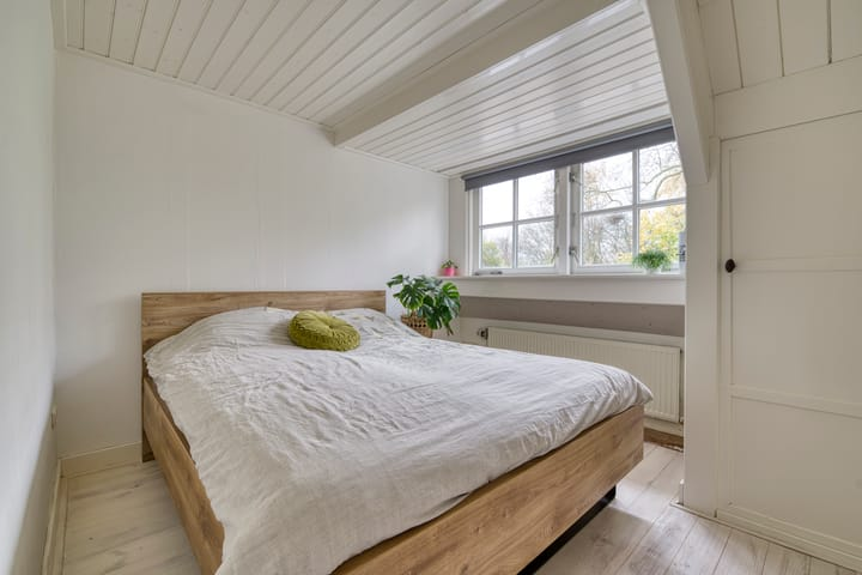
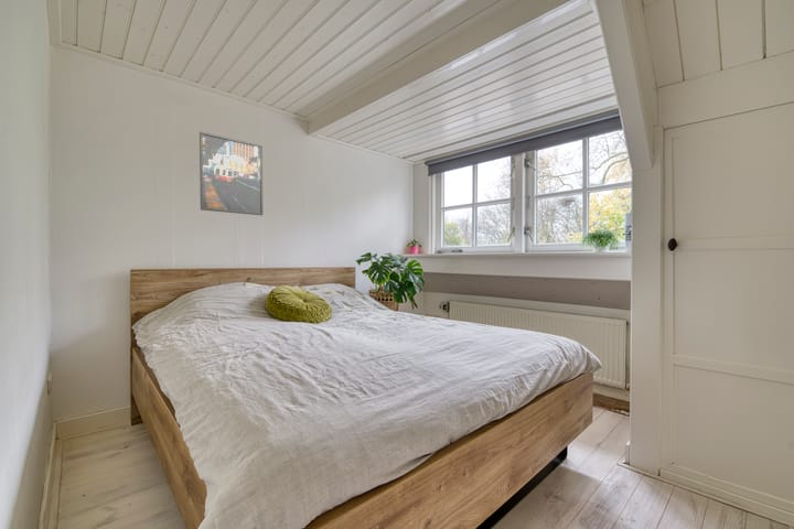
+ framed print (233, 175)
